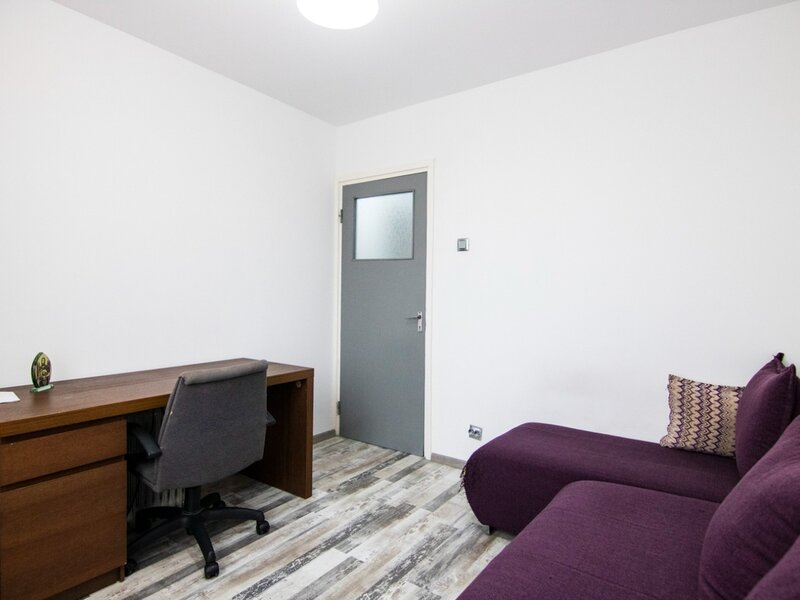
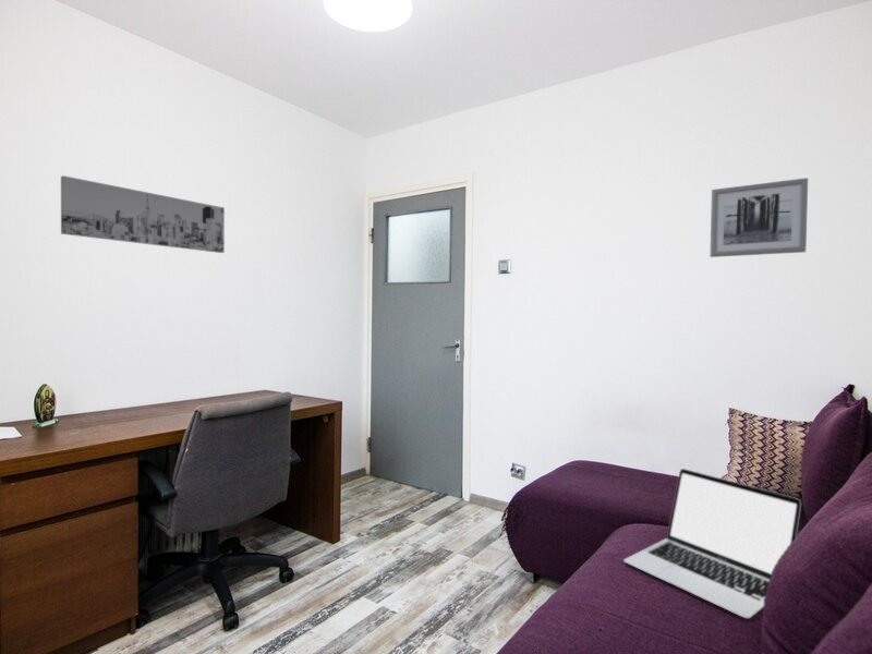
+ laptop (708, 532)
+ wall art (756, 219)
+ wall art (152, 219)
